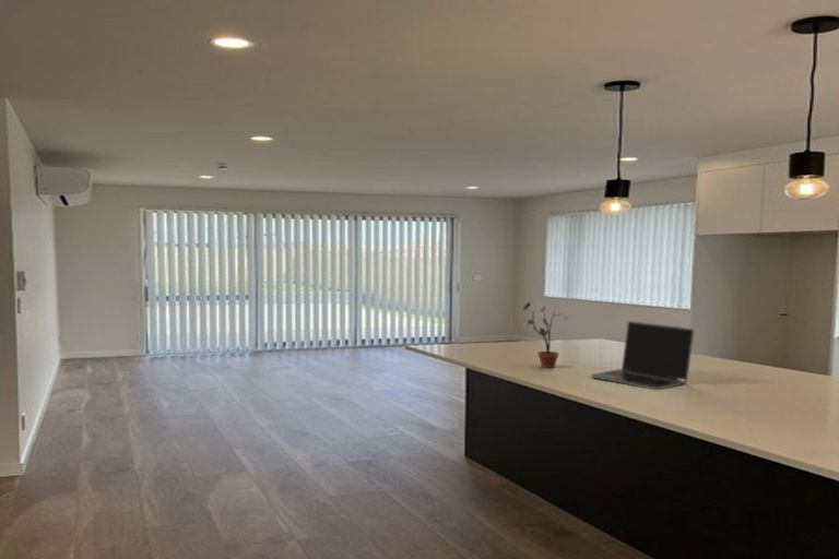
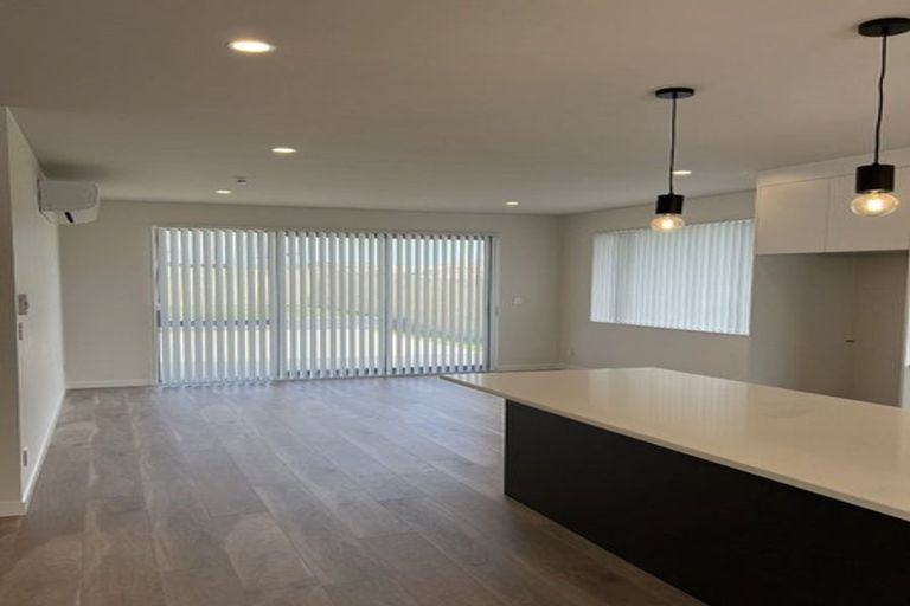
- laptop (641, 353)
- potted plant (544, 333)
